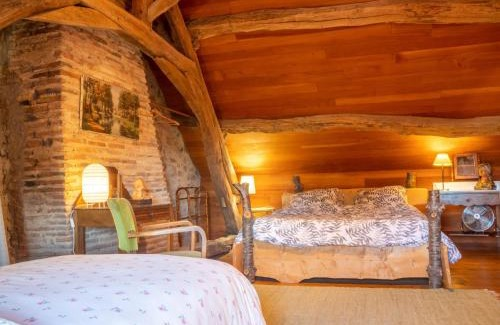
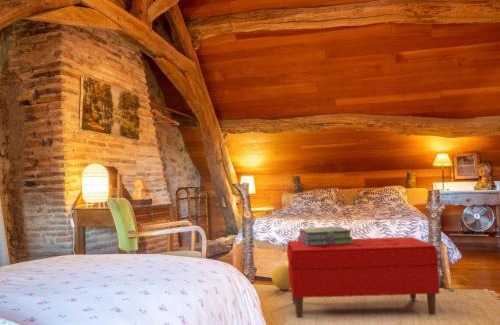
+ stack of books (324, 235)
+ decorative ball (284, 276)
+ bench (358, 275)
